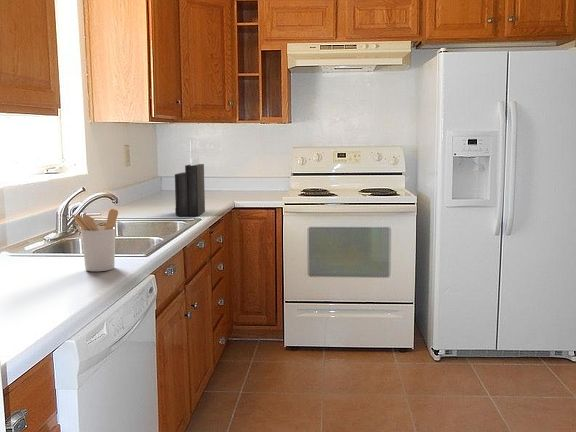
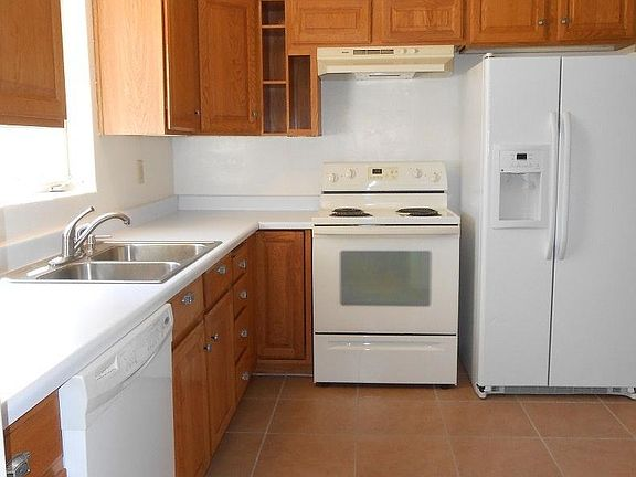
- knife block (187, 177)
- utensil holder (94, 239)
